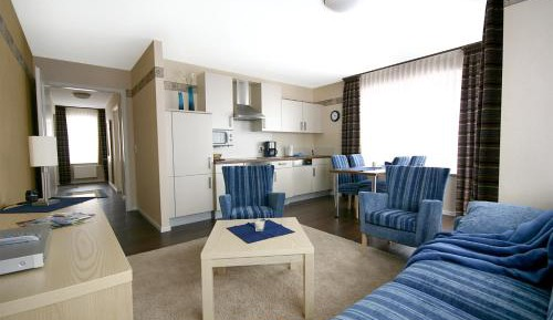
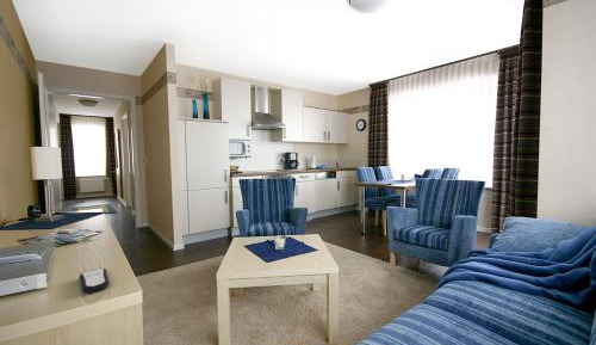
+ remote control (94, 279)
